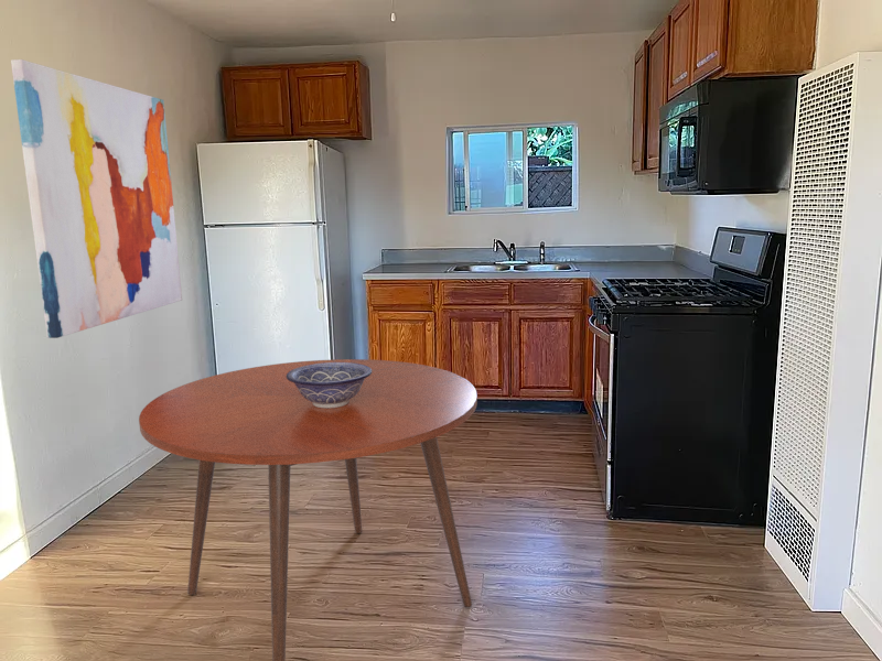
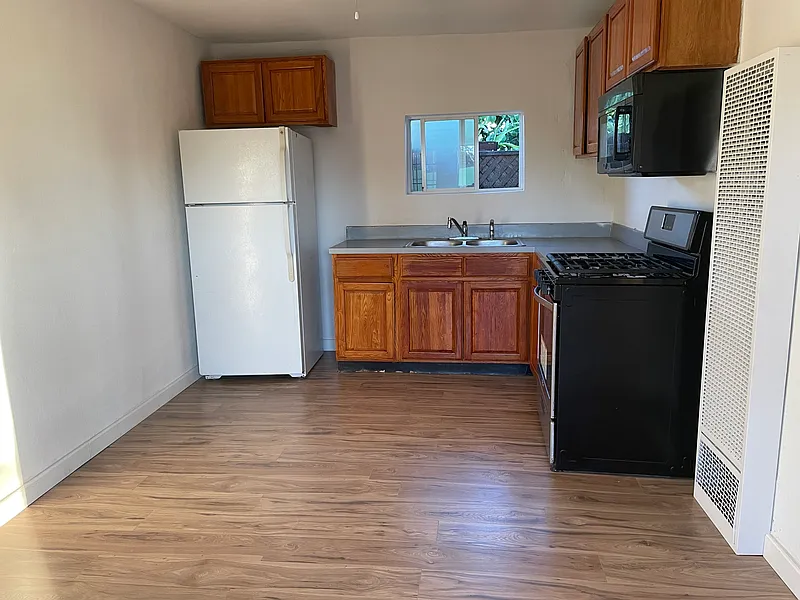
- dining table (349, 495)
- wall art (112, 203)
- decorative bowl (330, 387)
